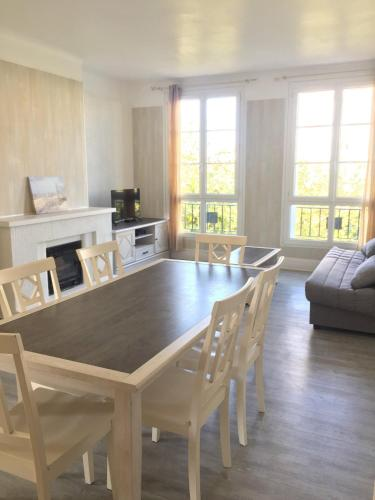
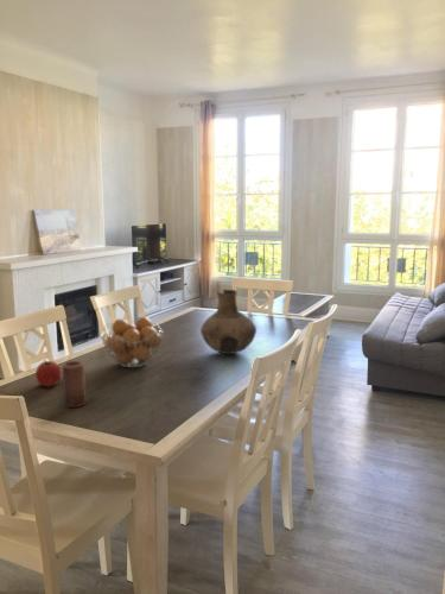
+ fruit basket (132, 341)
+ apple (47, 372)
+ vase (228, 322)
+ candle (74, 384)
